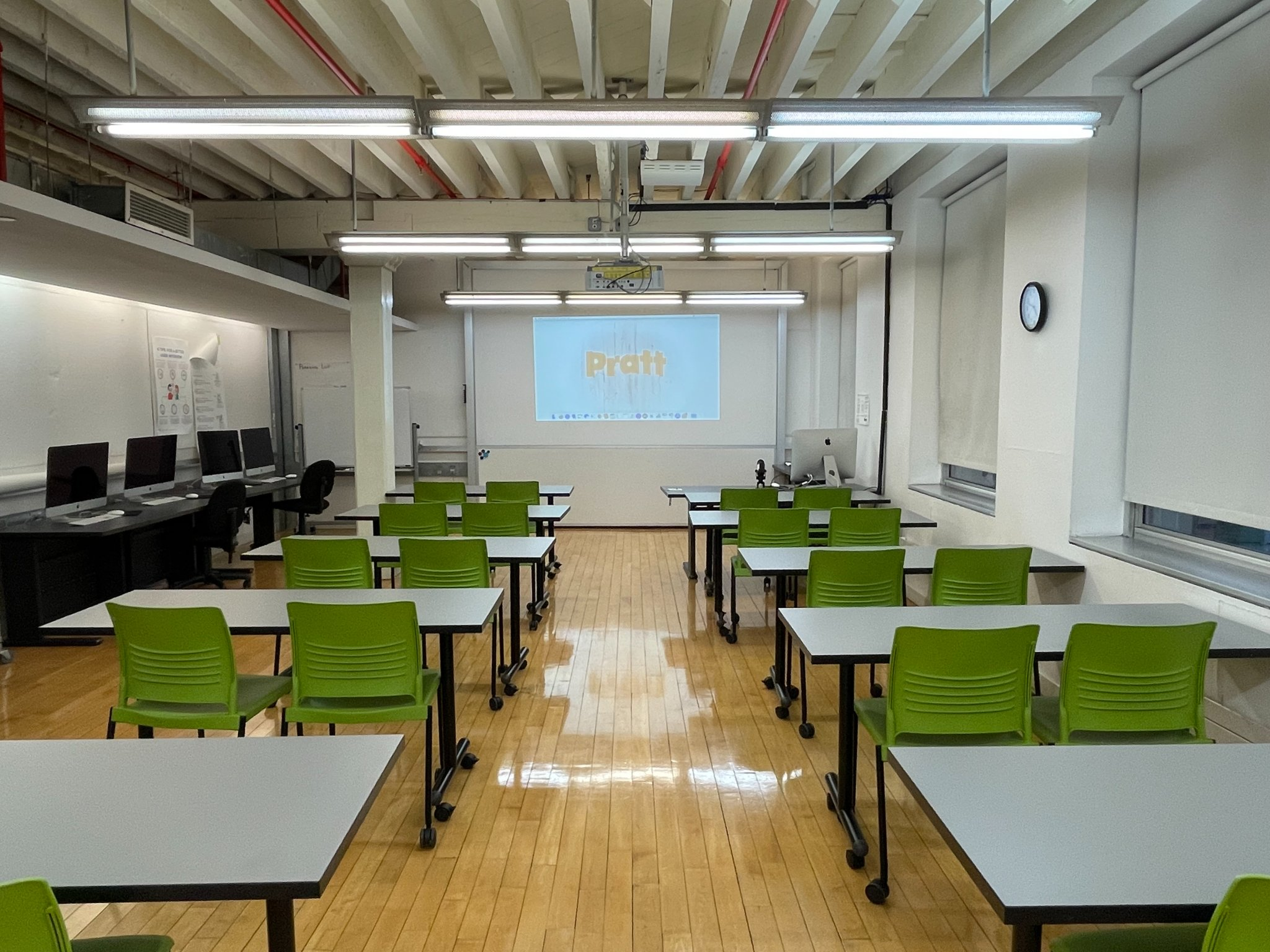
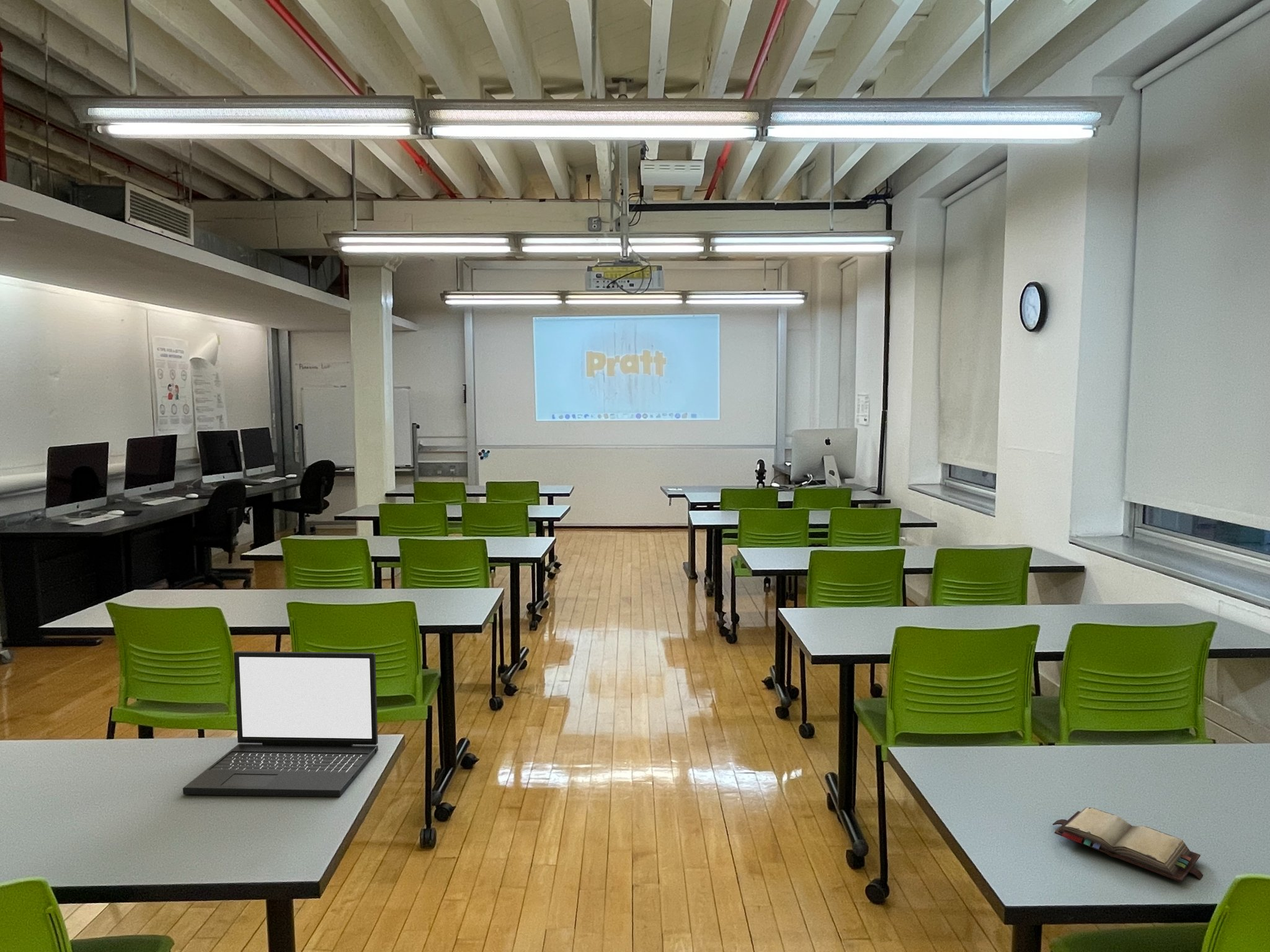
+ hardback book (1123, 841)
+ laptop (285, 720)
